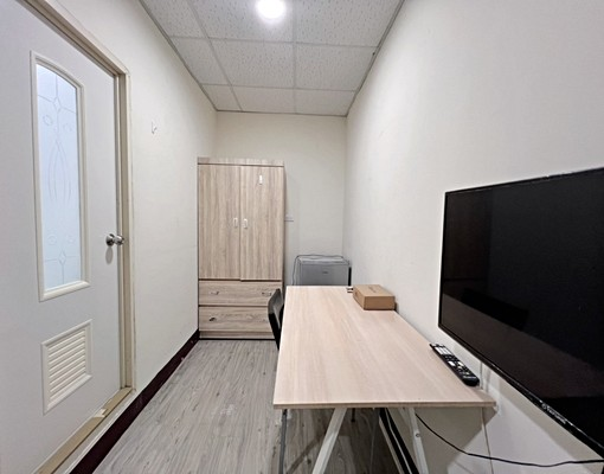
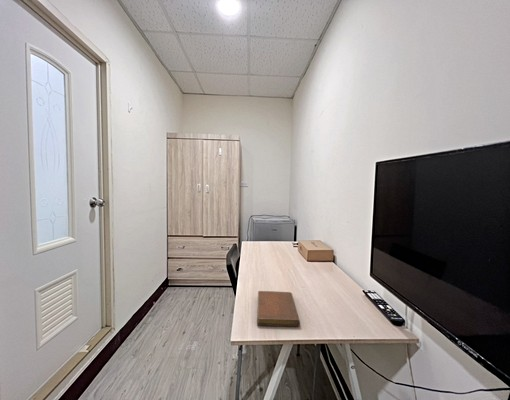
+ notebook (276, 306)
